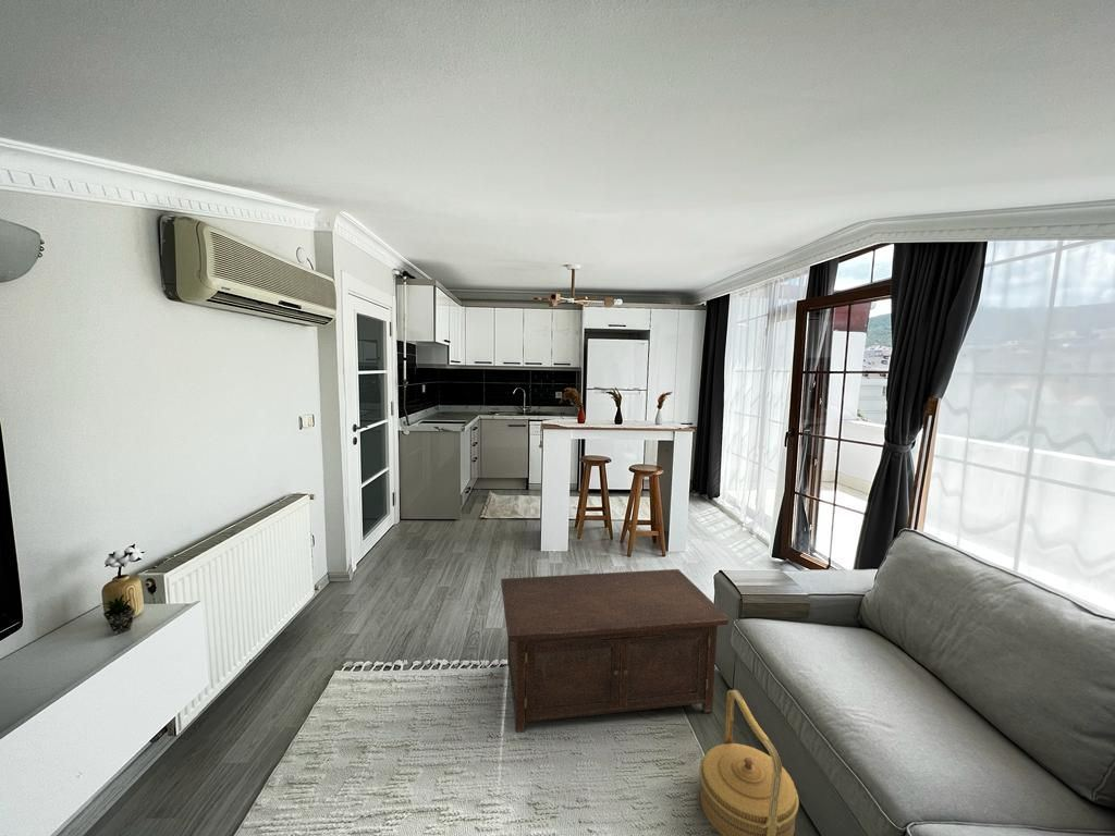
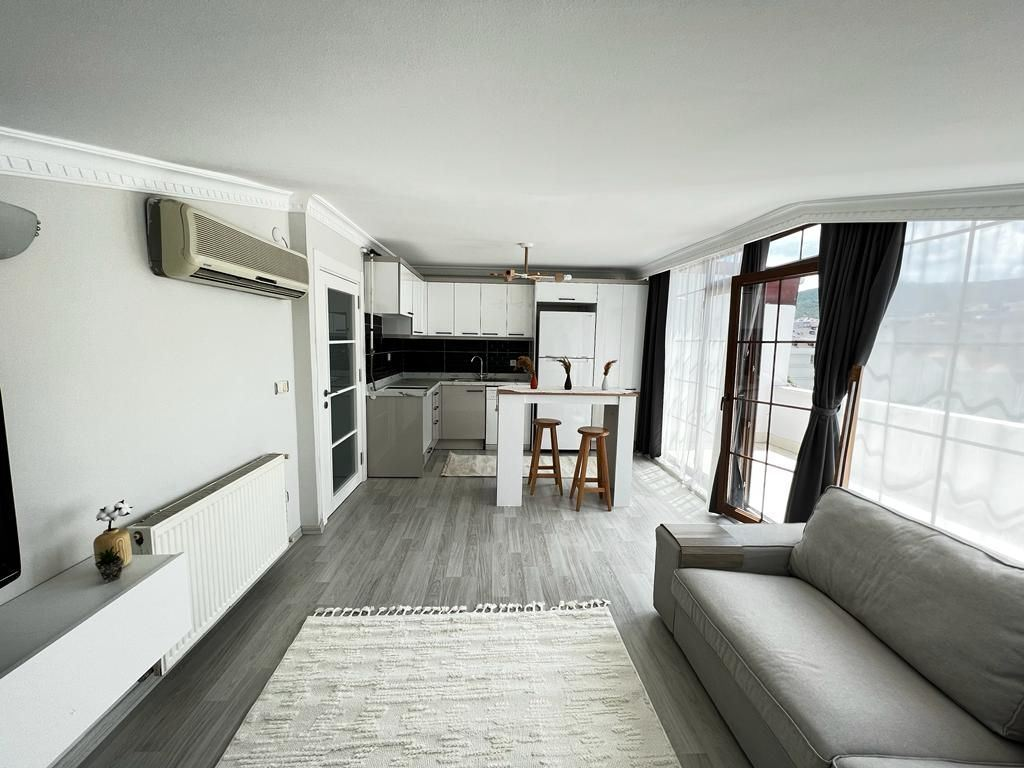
- cabinet (604, 642)
- basket (748, 764)
